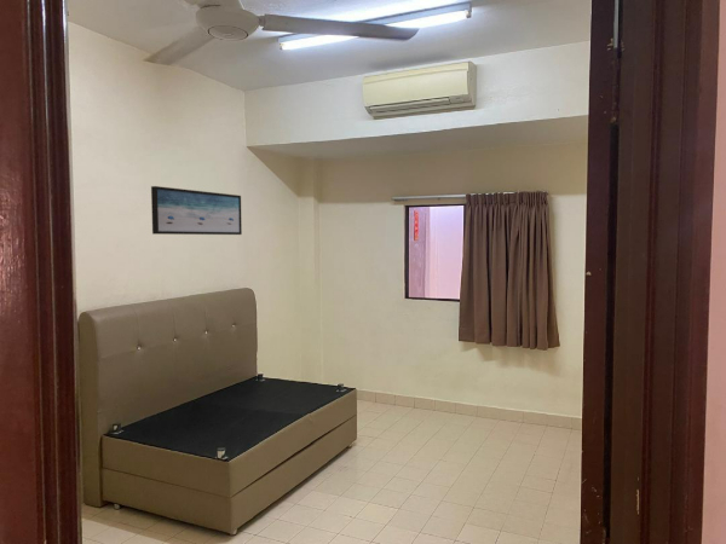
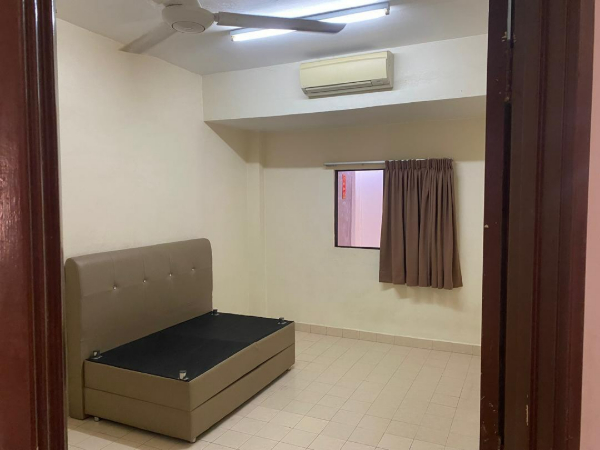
- wall art (201, 213)
